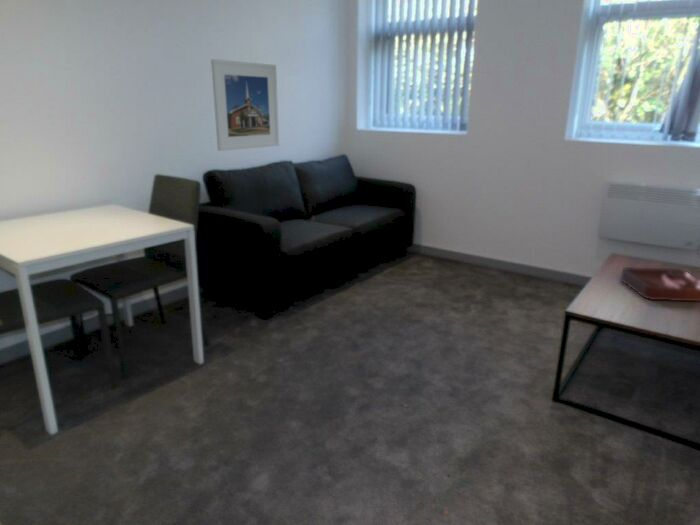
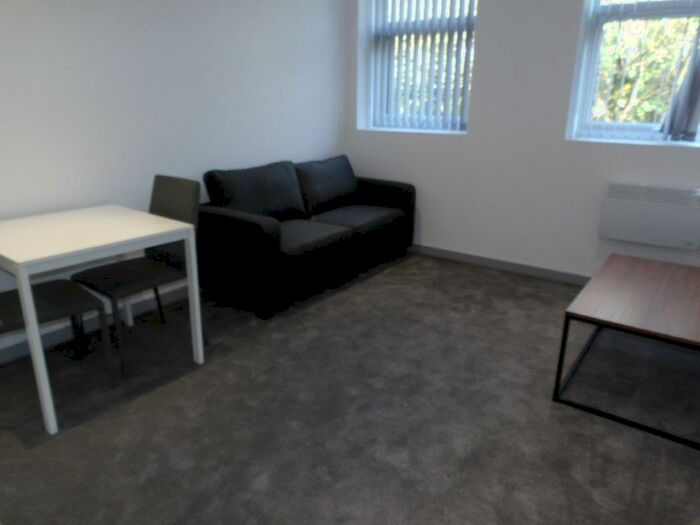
- decorative tray (664, 283)
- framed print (248, 106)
